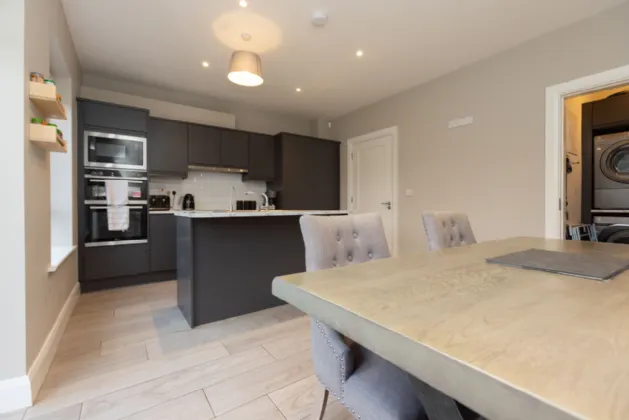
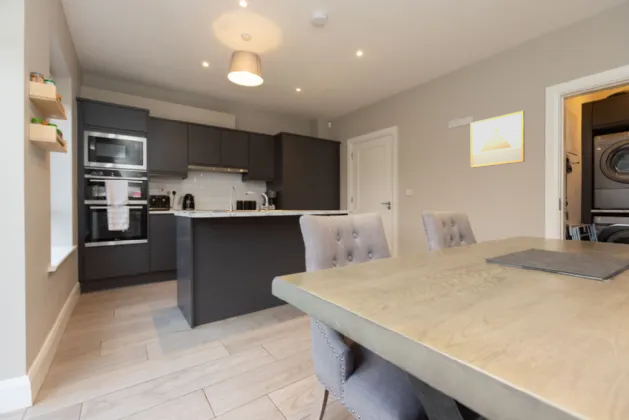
+ wall art (495, 141)
